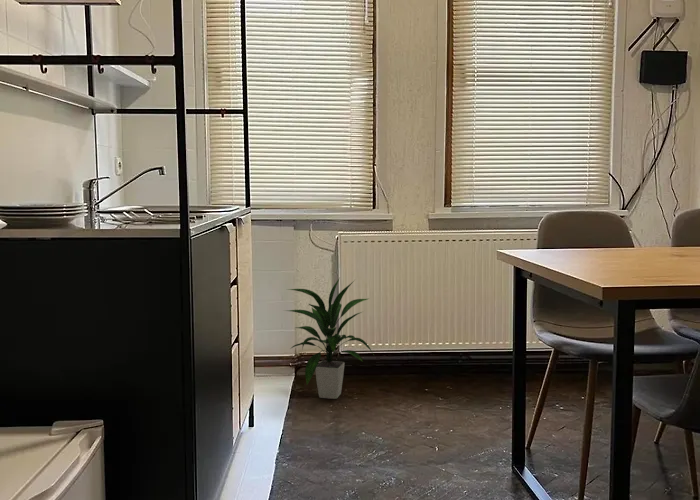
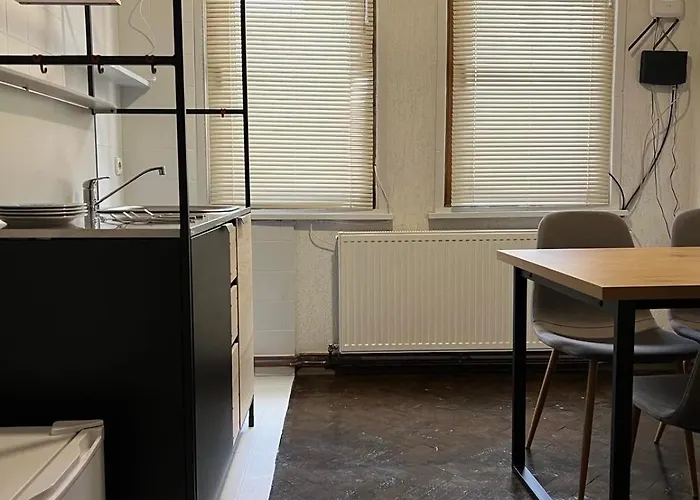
- indoor plant (327, 337)
